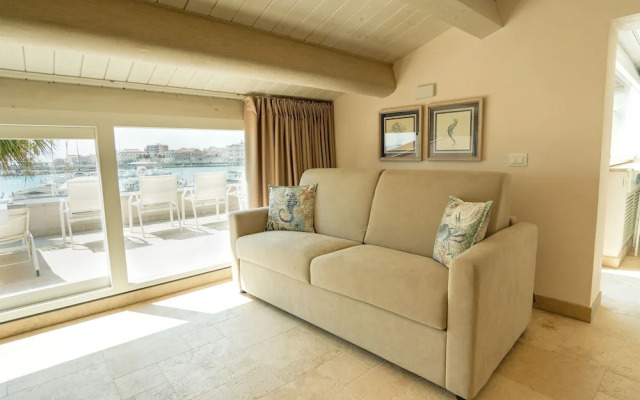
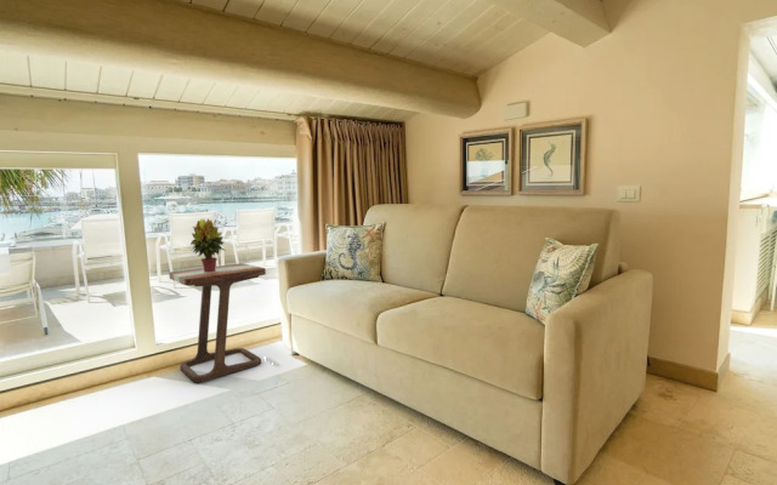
+ side table (222, 316)
+ potted plant (206, 244)
